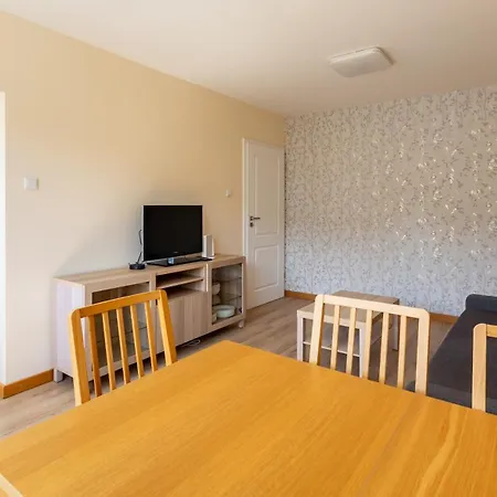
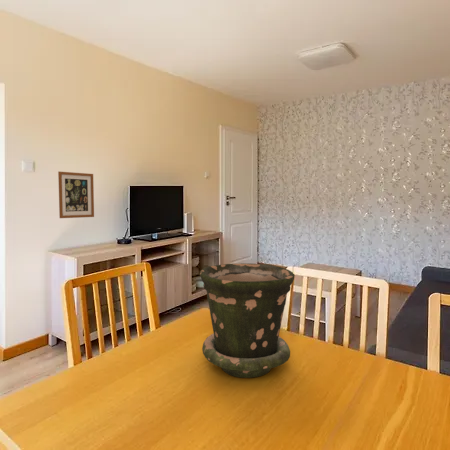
+ wall art (77, 195)
+ flower pot (246, 319)
